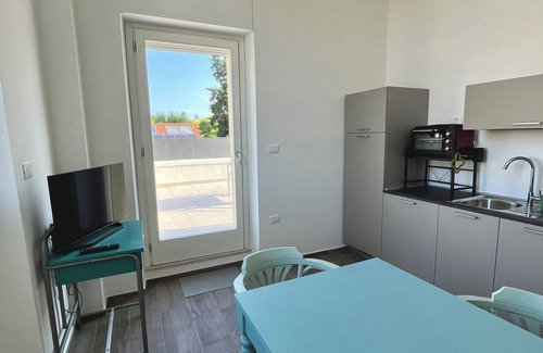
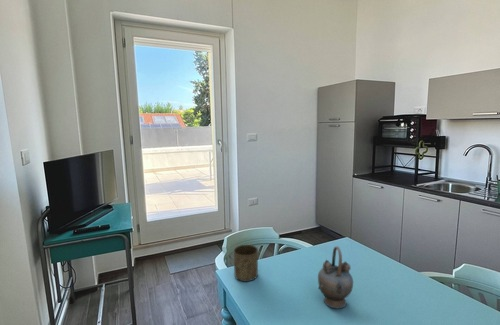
+ teapot (336, 277)
+ cup (246, 262)
